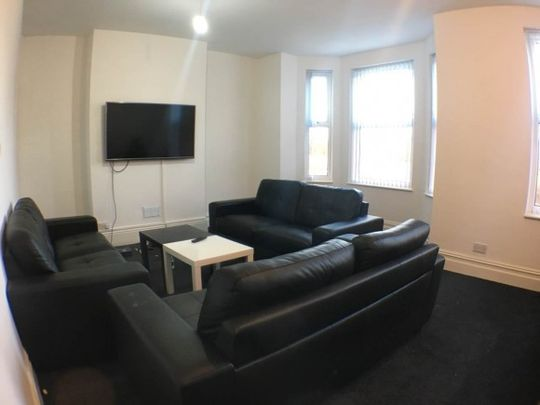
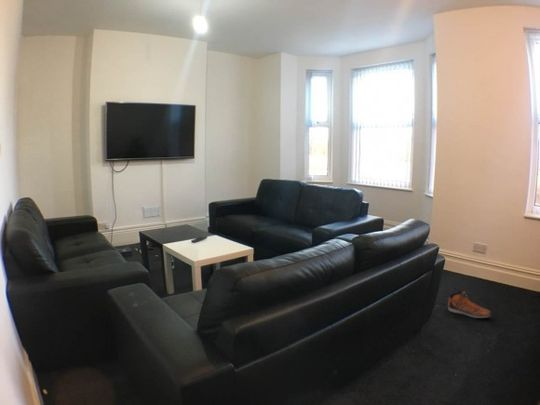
+ sneaker (469, 303)
